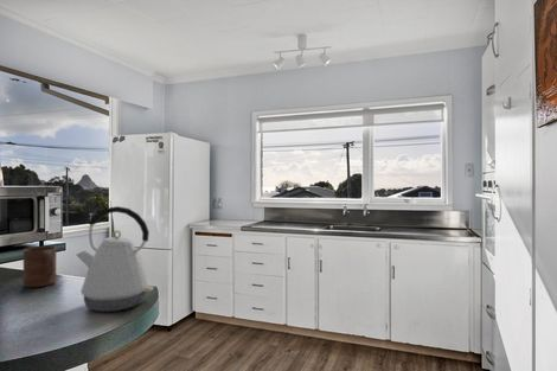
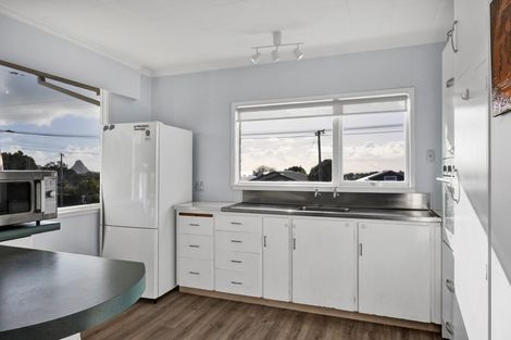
- cup (43, 266)
- kettle (114, 255)
